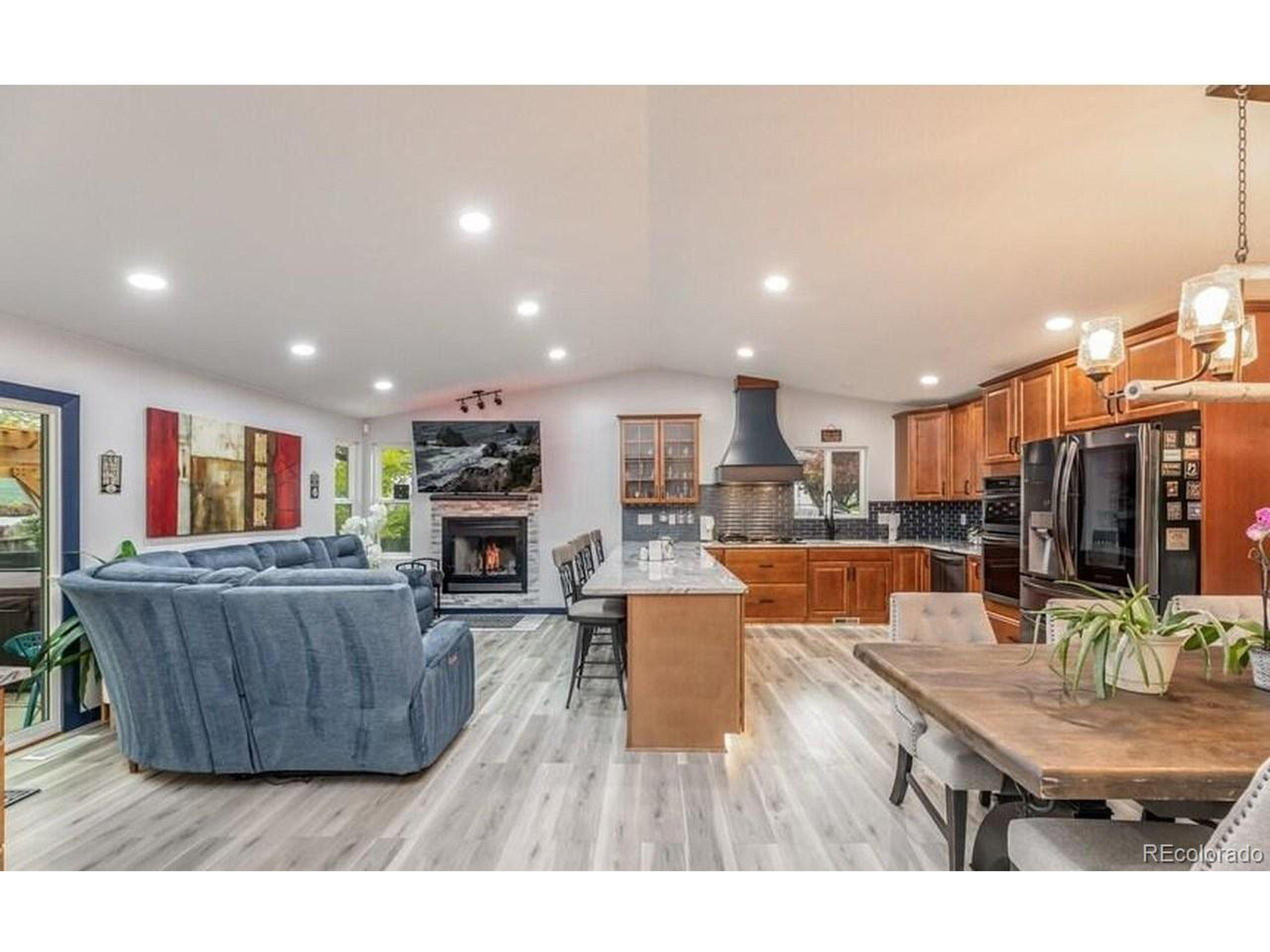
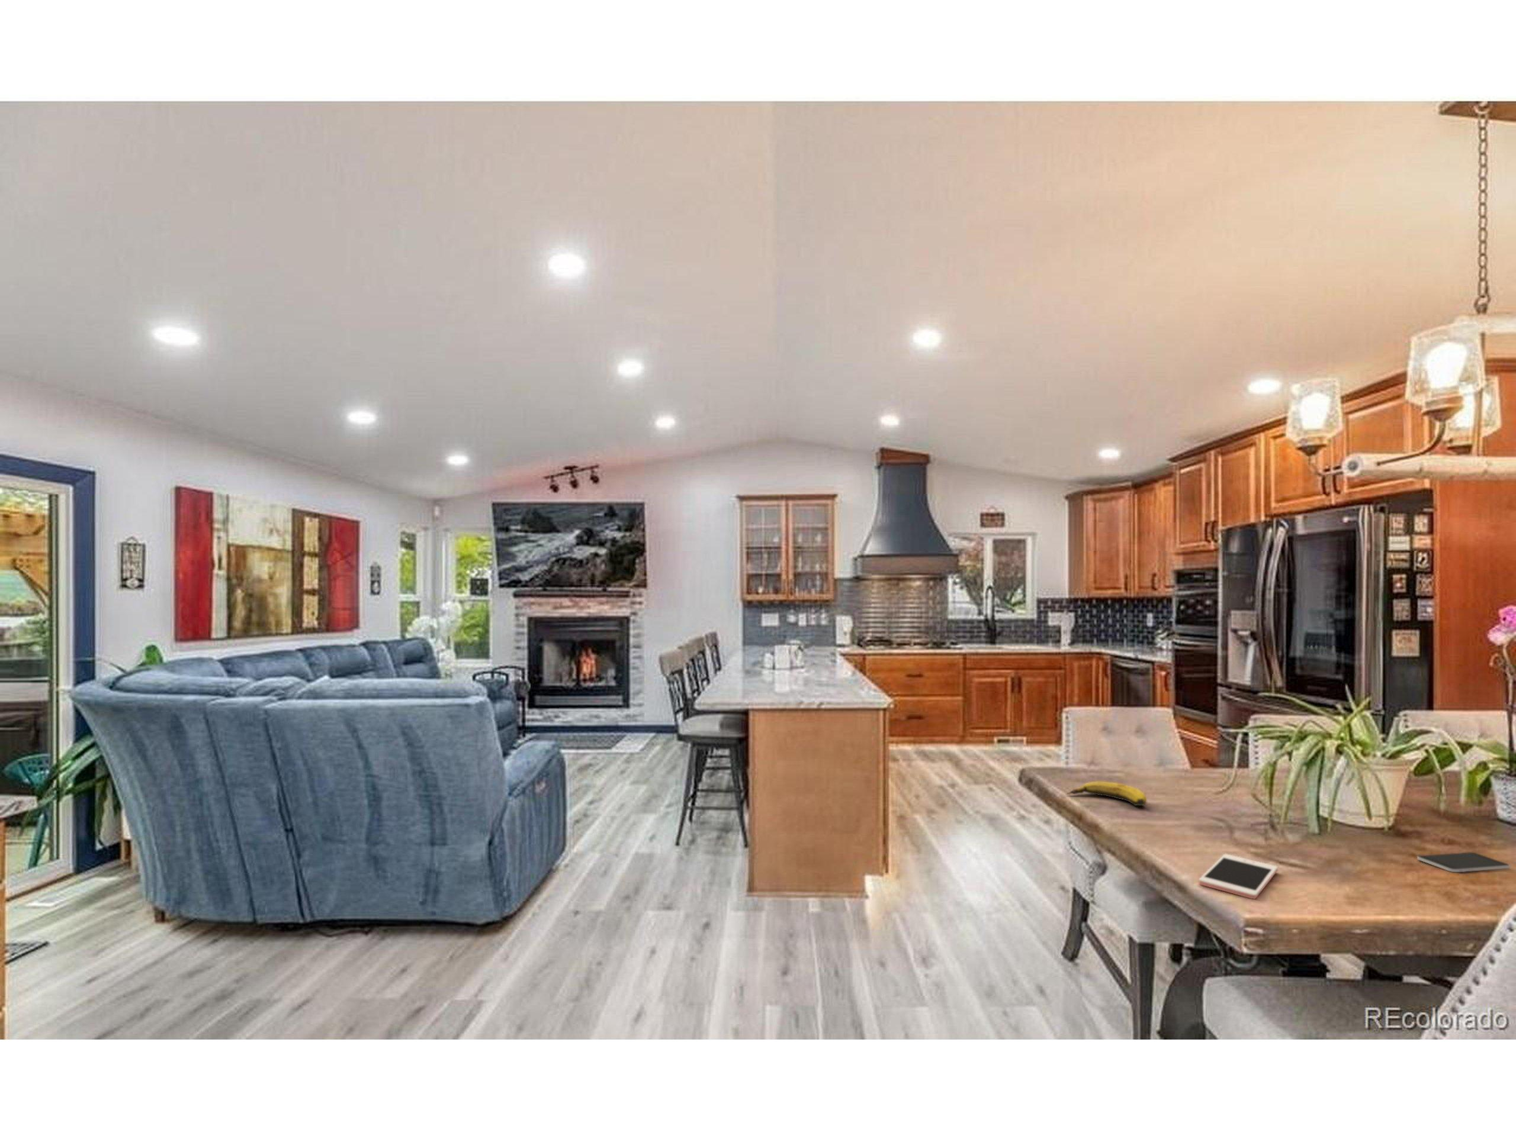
+ banana (1109, 791)
+ smartphone (1462, 862)
+ cell phone (1239, 875)
